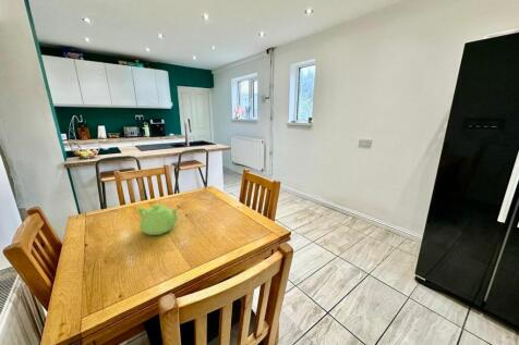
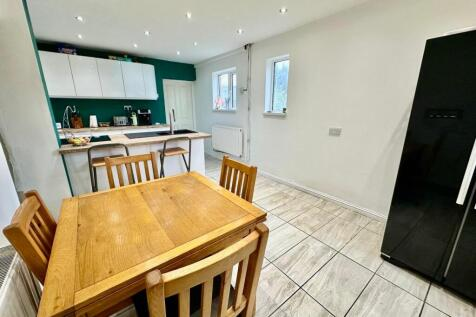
- teapot (159, 218)
